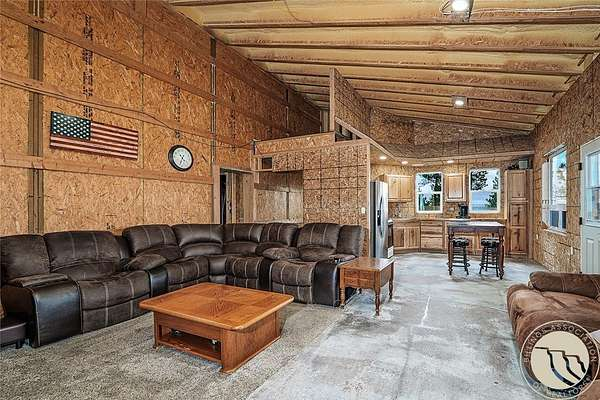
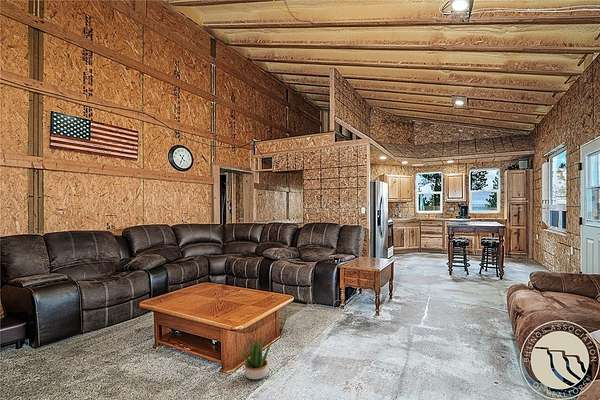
+ potted plant (256, 355)
